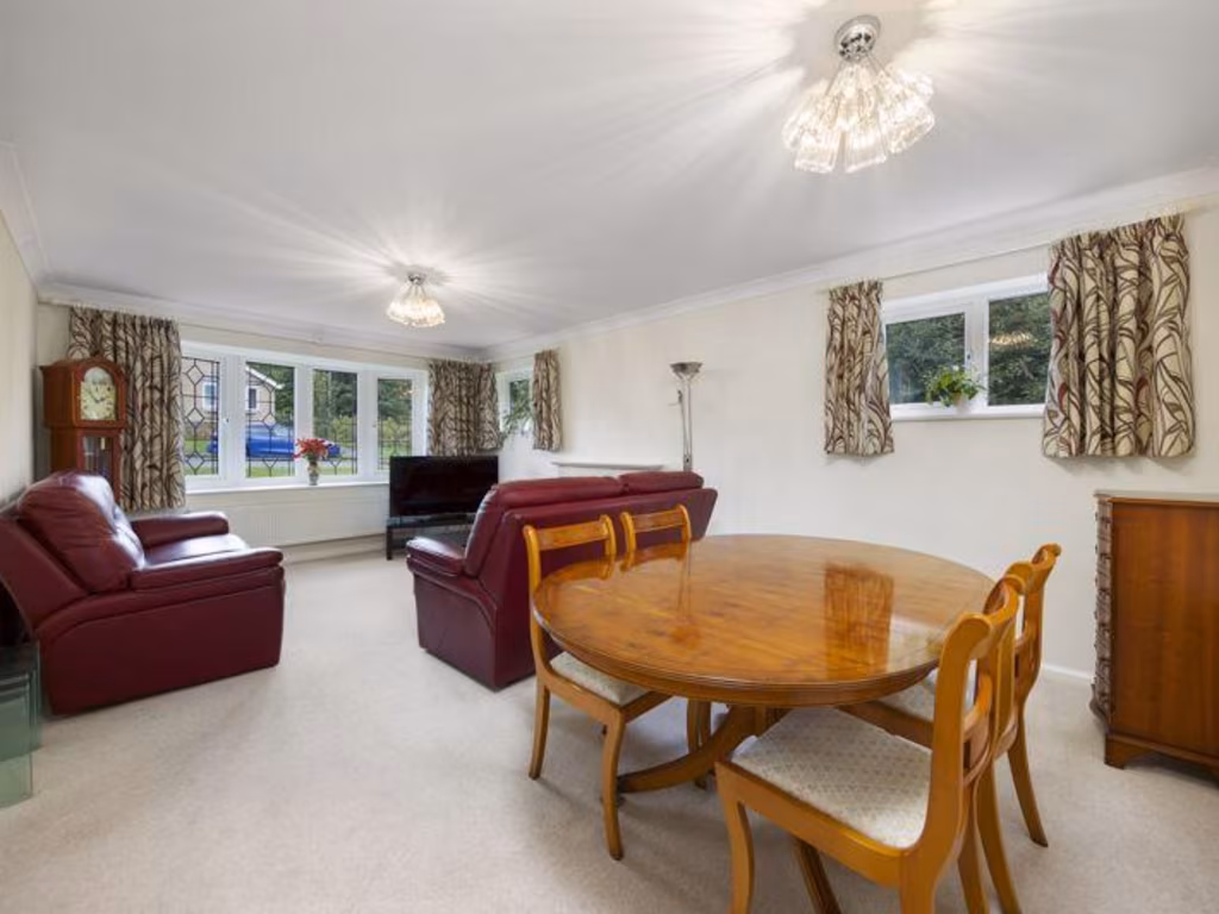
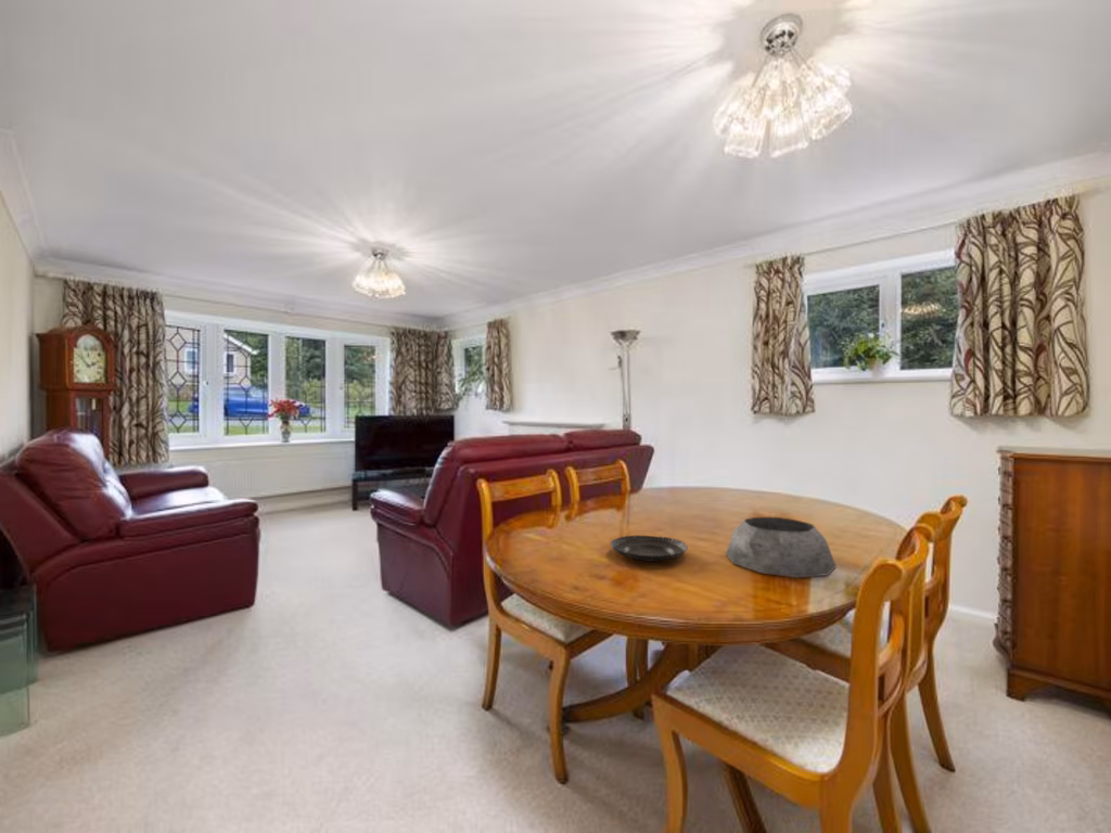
+ tart tin (648, 549)
+ plant pot (778, 541)
